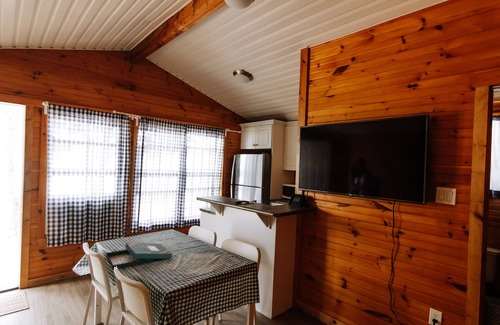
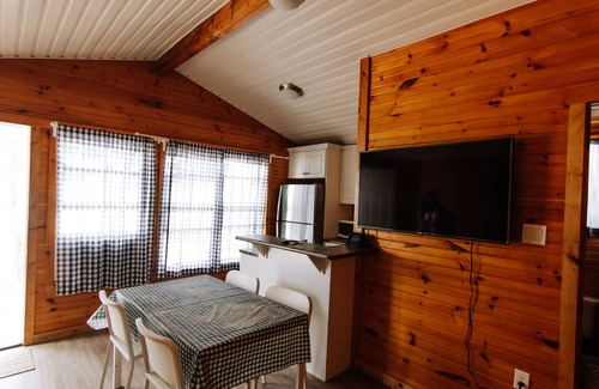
- board game (139, 252)
